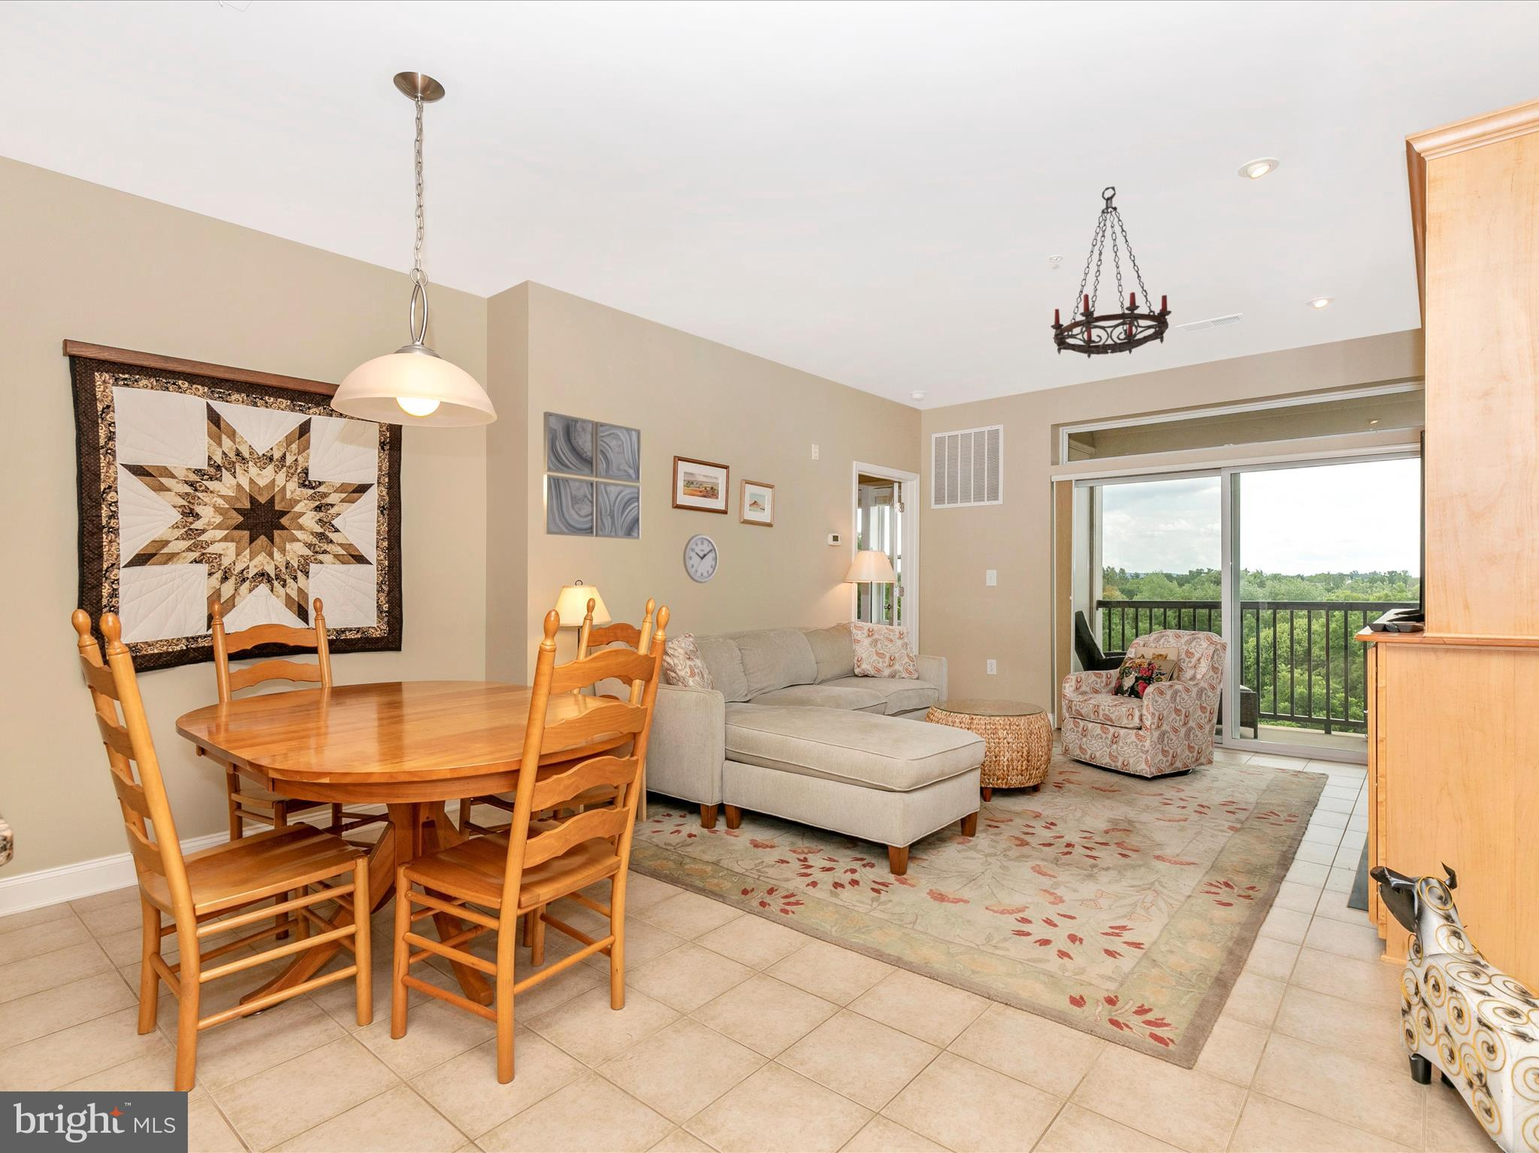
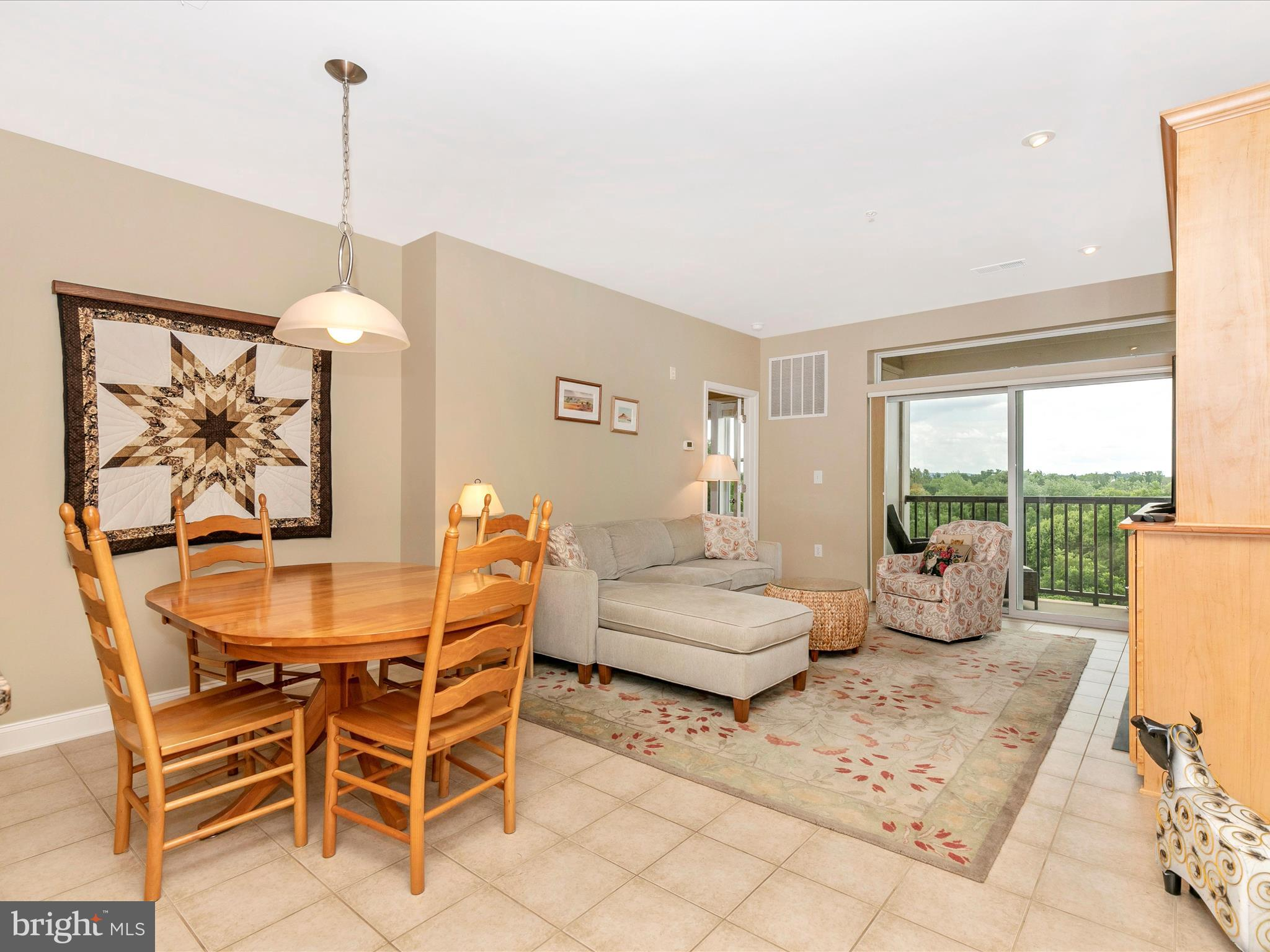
- chandelier (1116, 266)
- wall clock (702, 558)
- wall art (595, 477)
